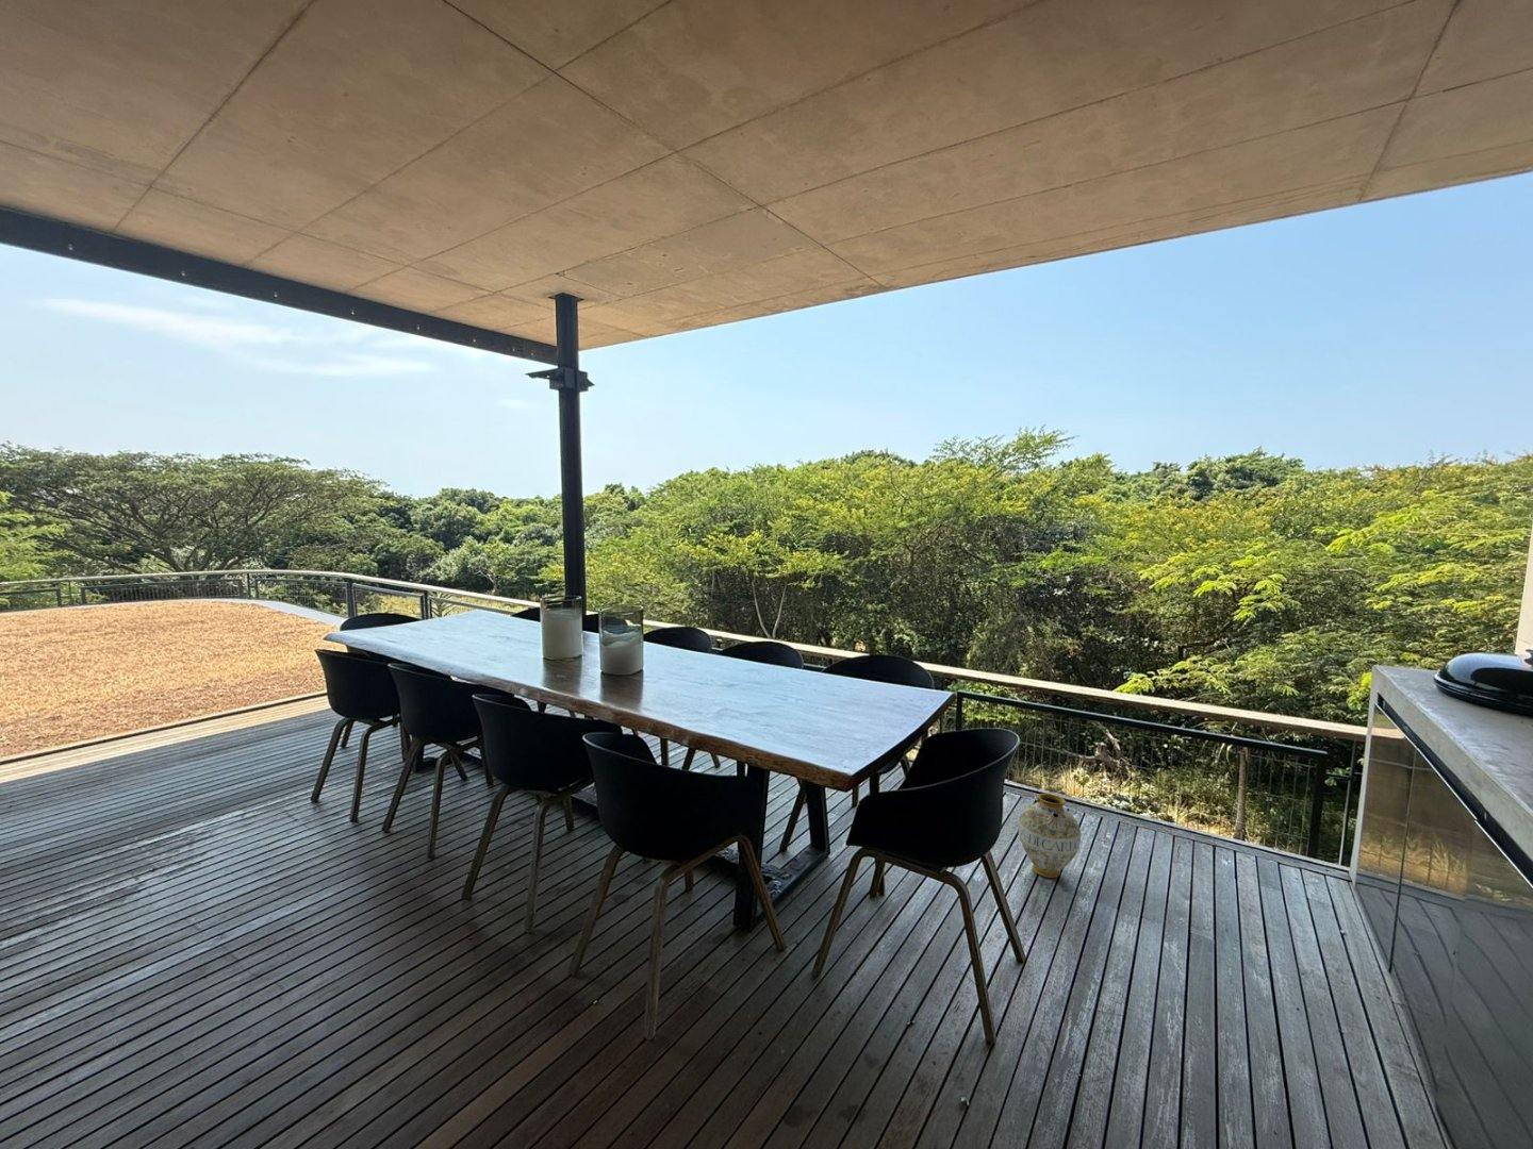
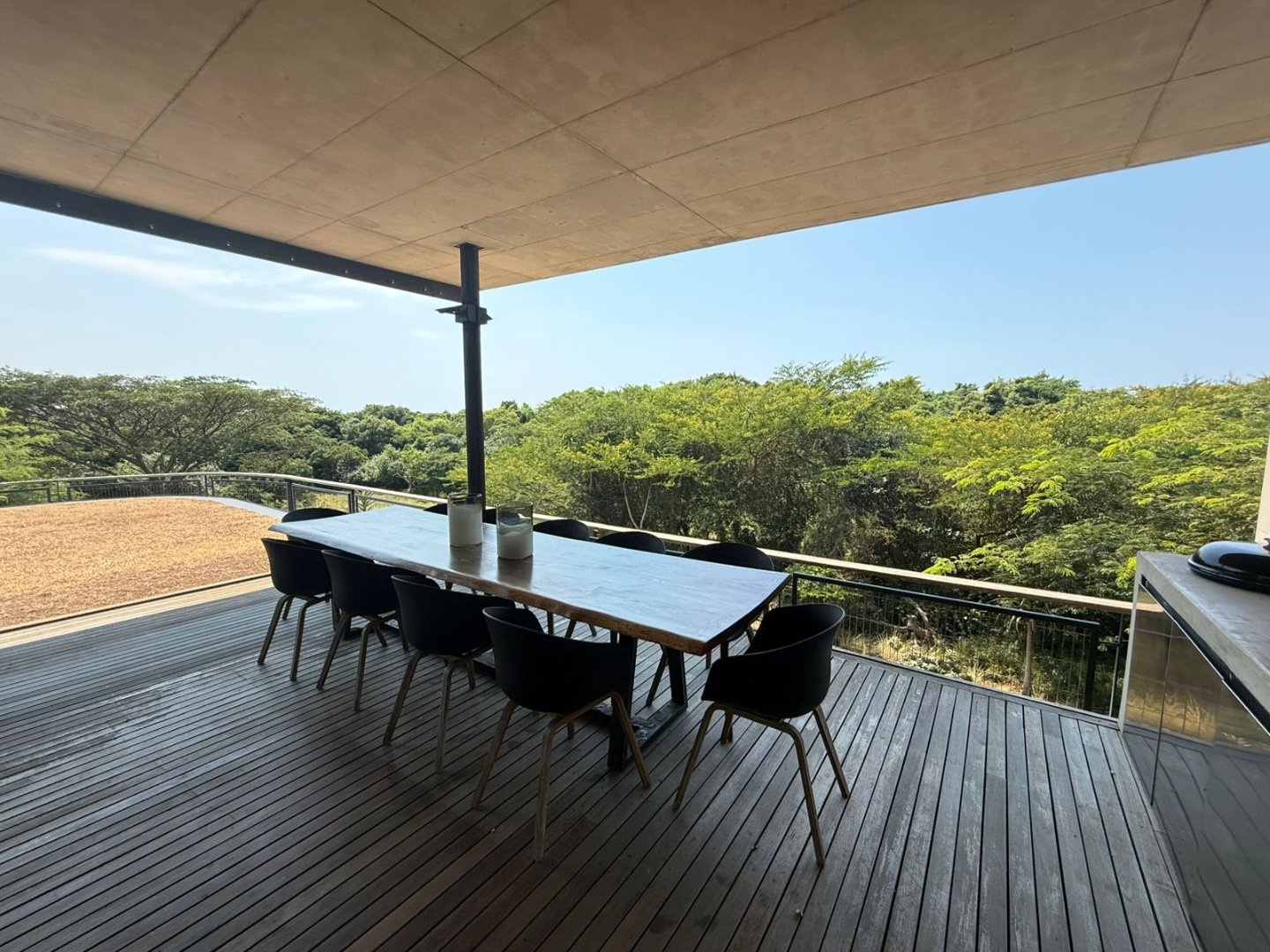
- ceramic jug (1049, 834)
